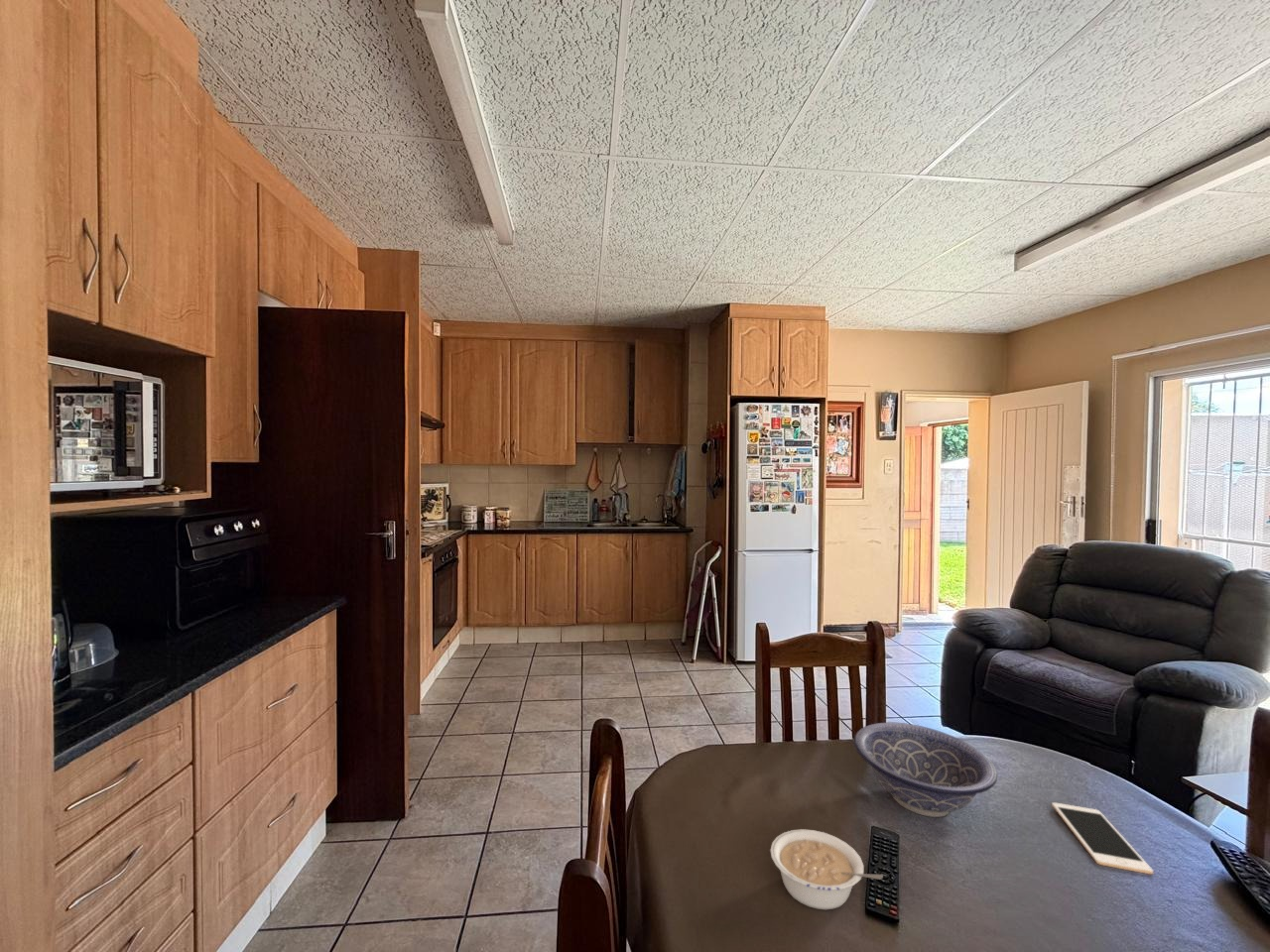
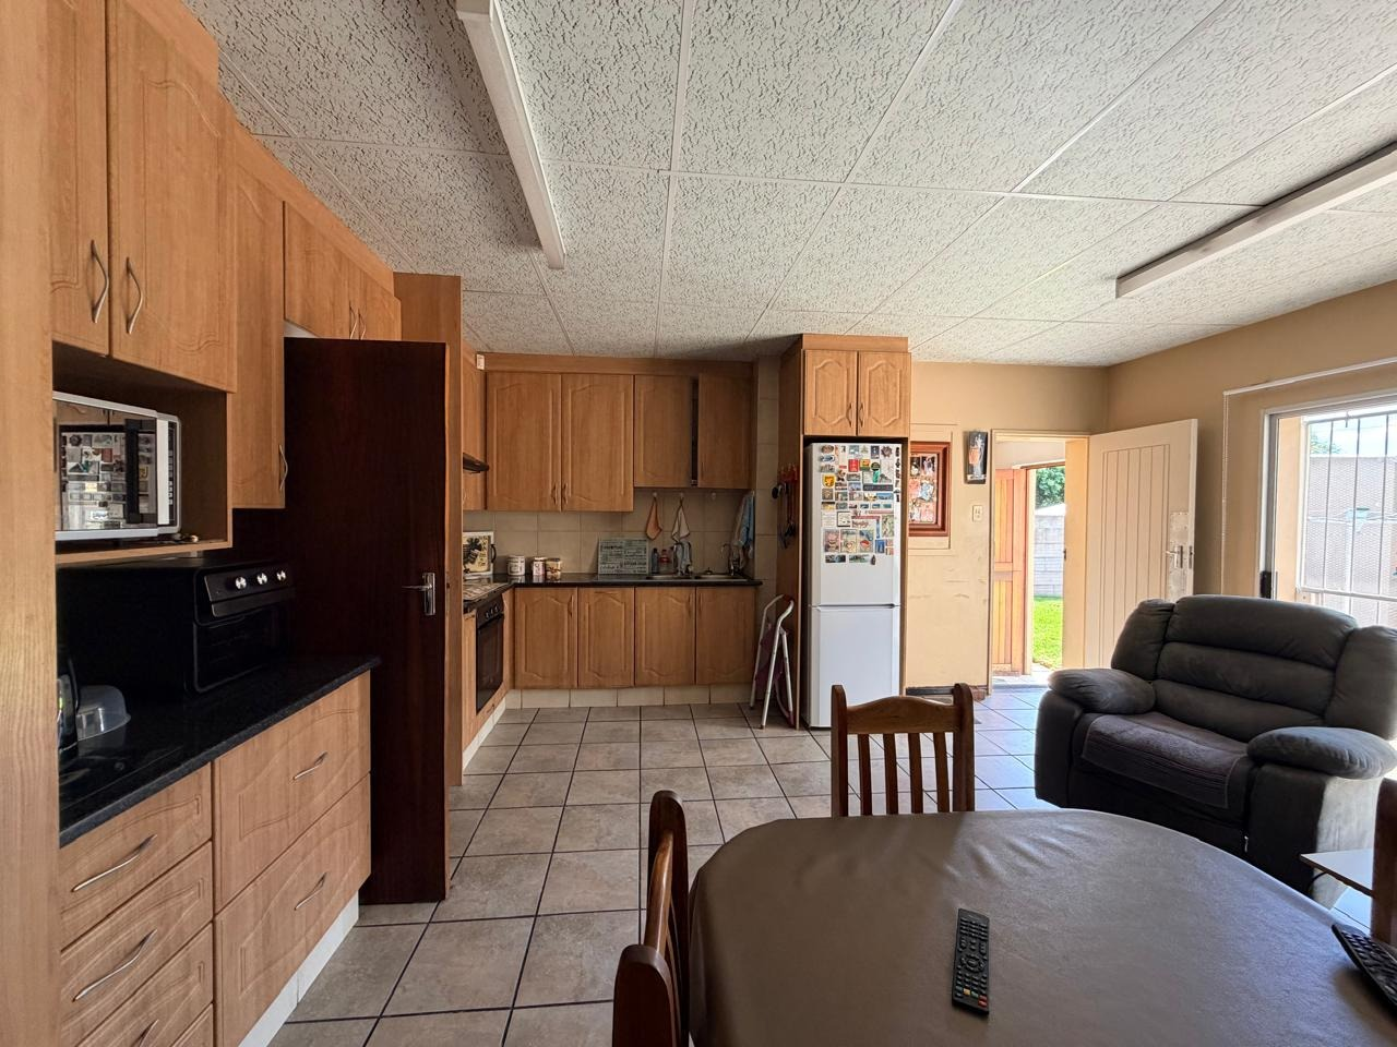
- cell phone (1097, 835)
- legume (819, 869)
- decorative bowl (921, 775)
